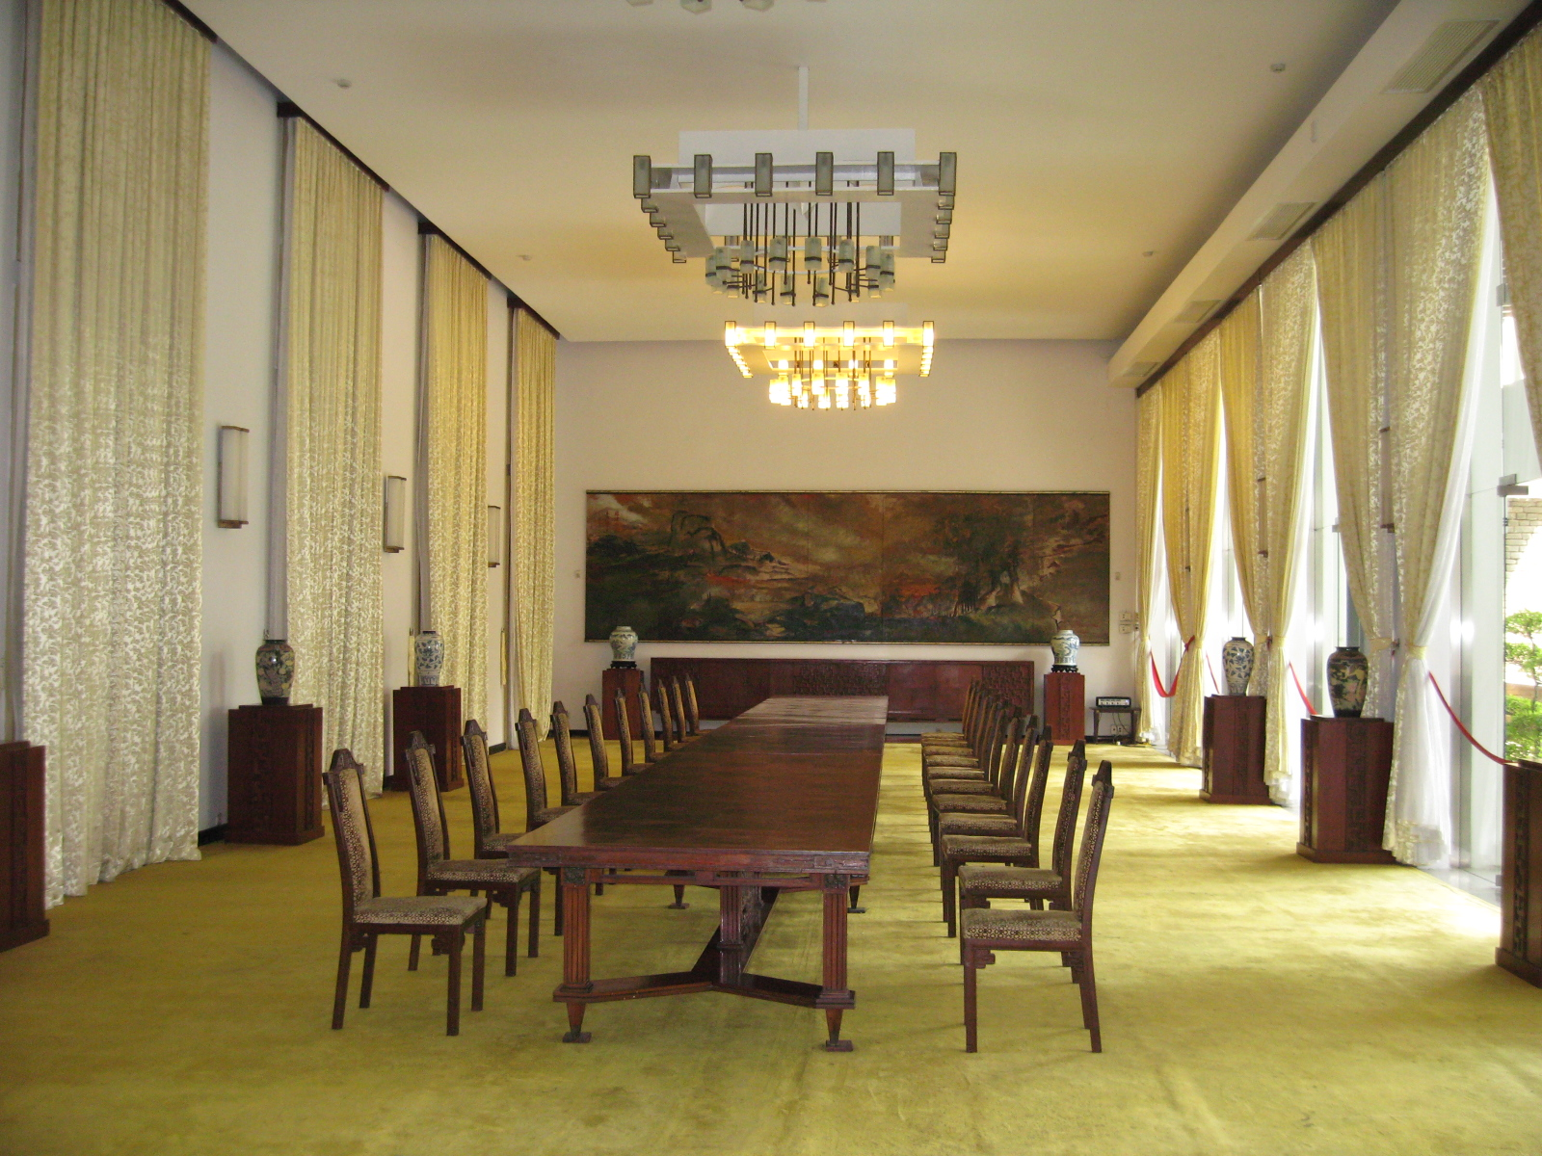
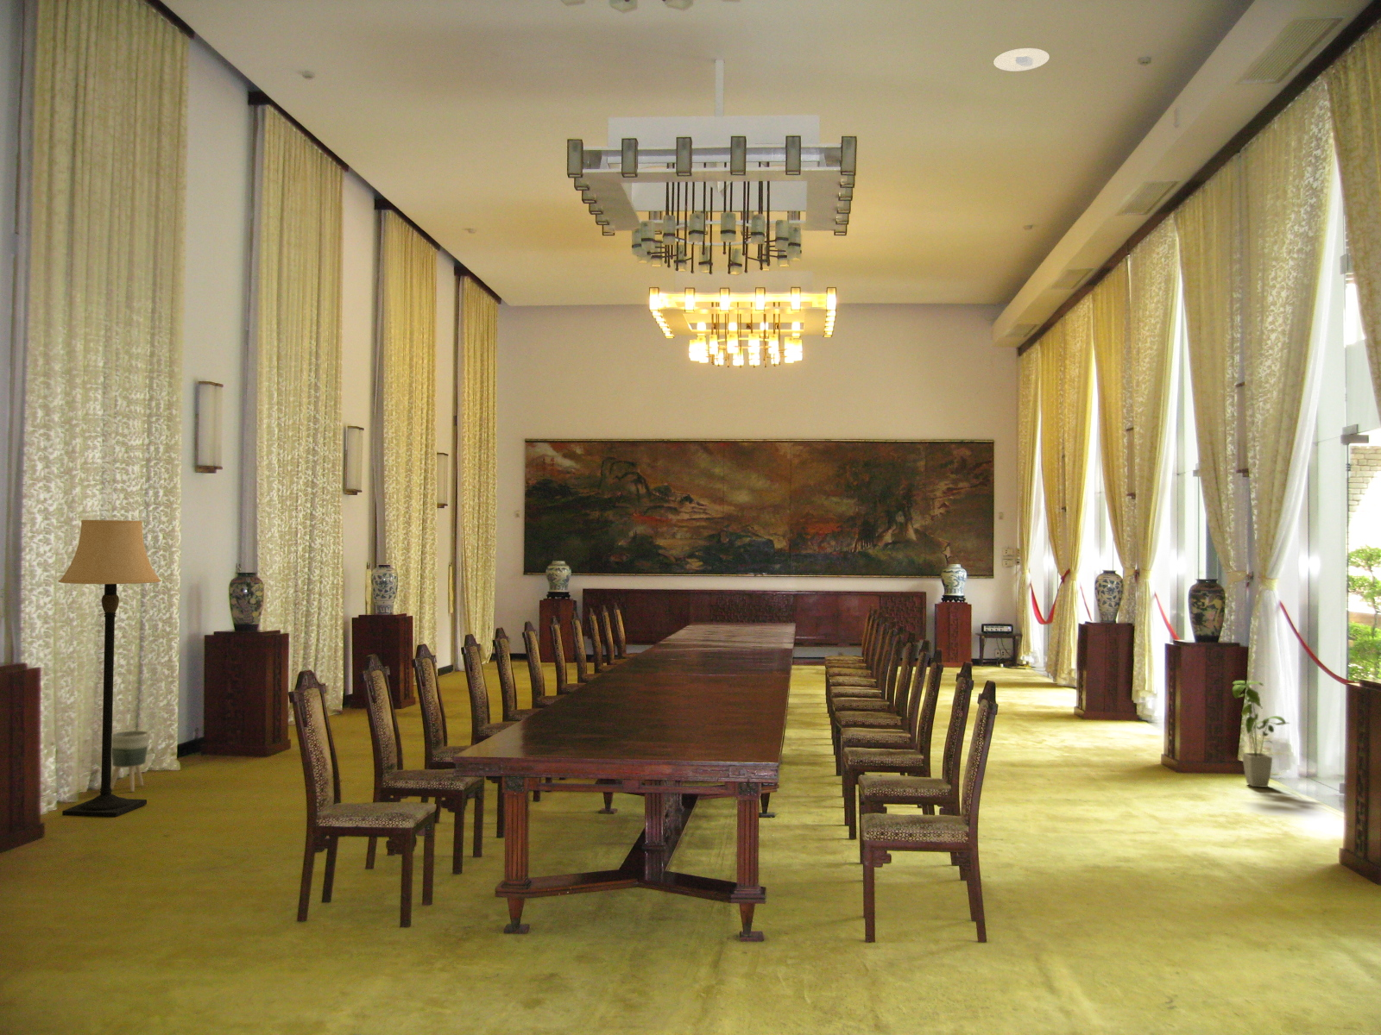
+ planter (128, 761)
+ recessed light (1021, 57)
+ lamp (109, 664)
+ house plant (1255, 734)
